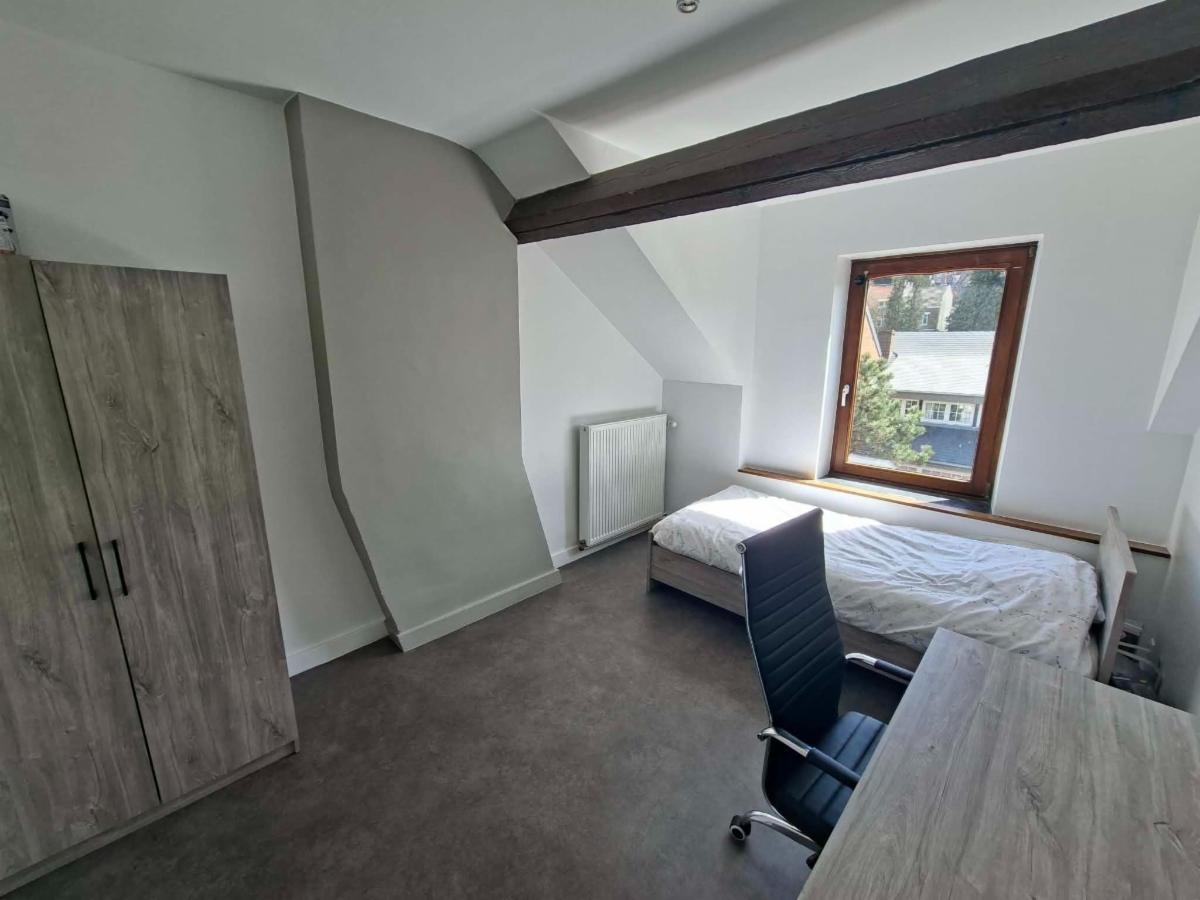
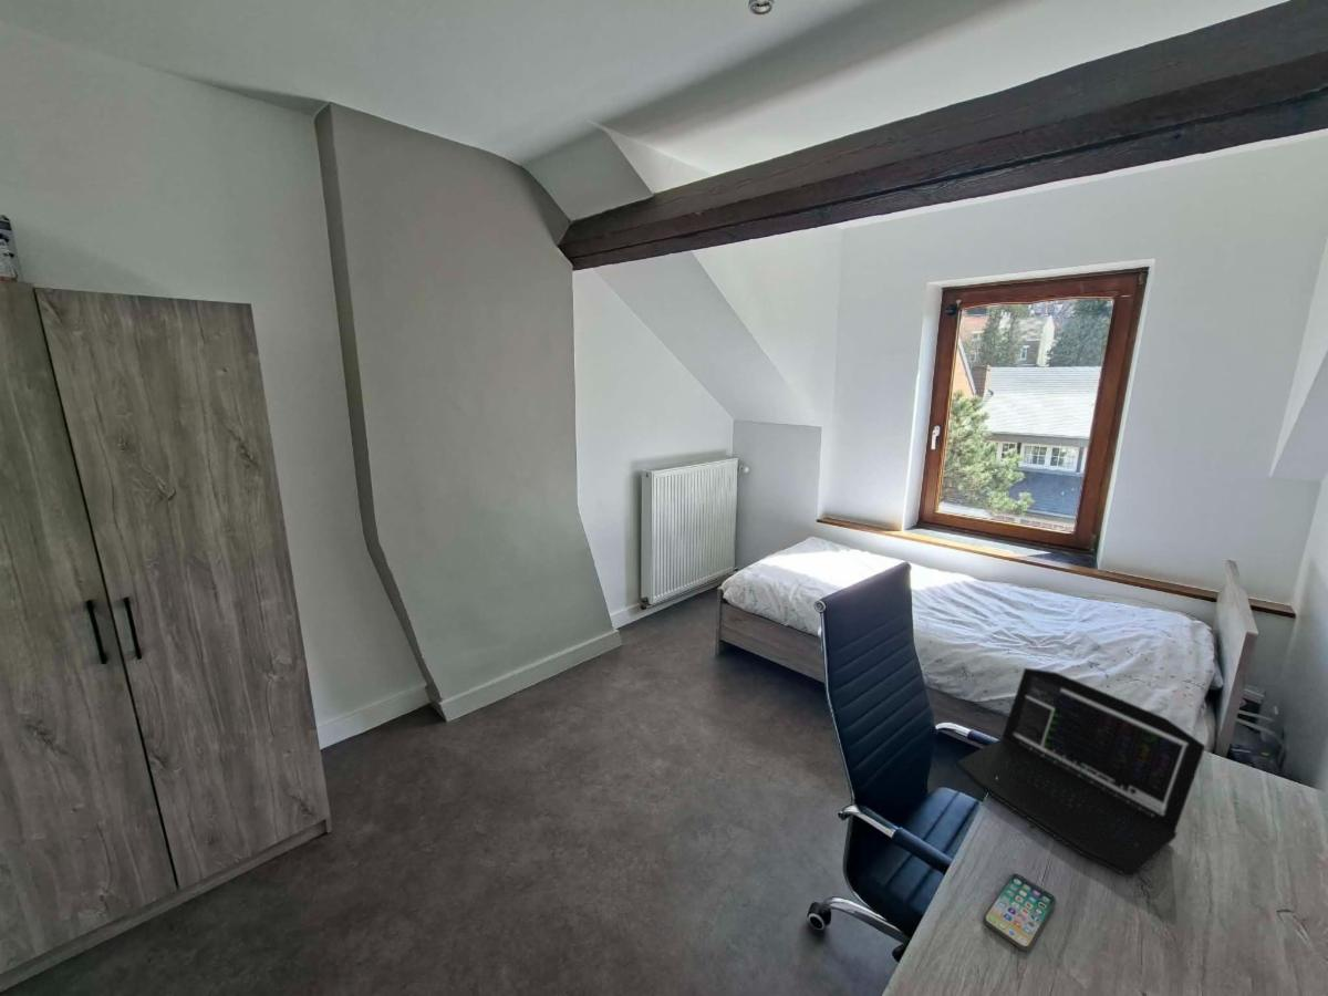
+ laptop (1068, 755)
+ smartphone (1019, 910)
